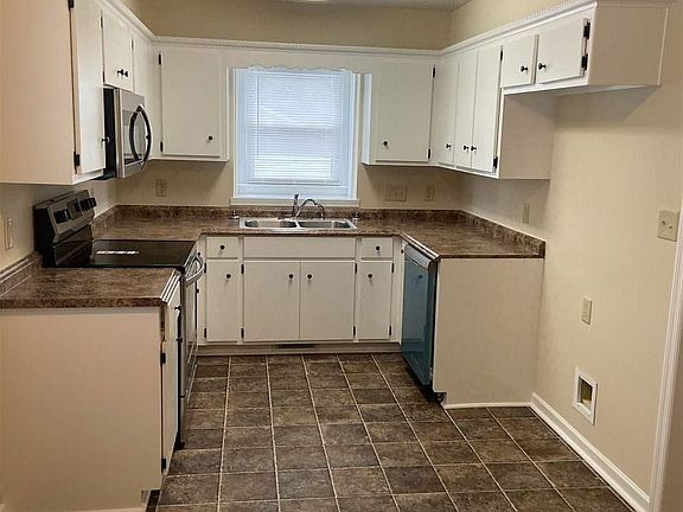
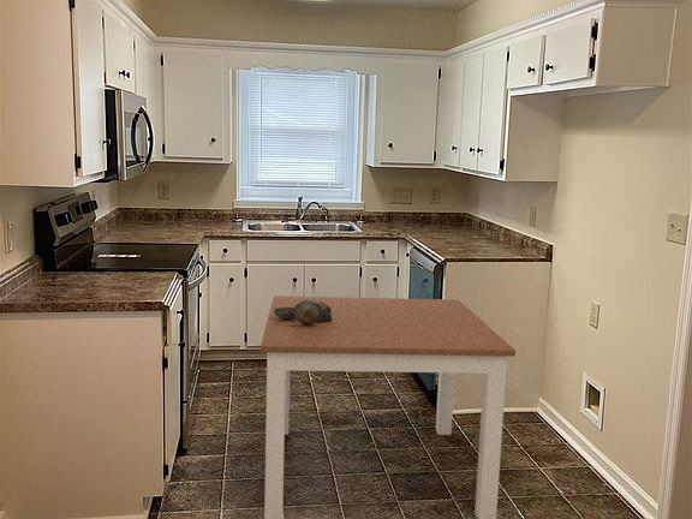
+ decorative bowl (306, 308)
+ dining table (372, 370)
